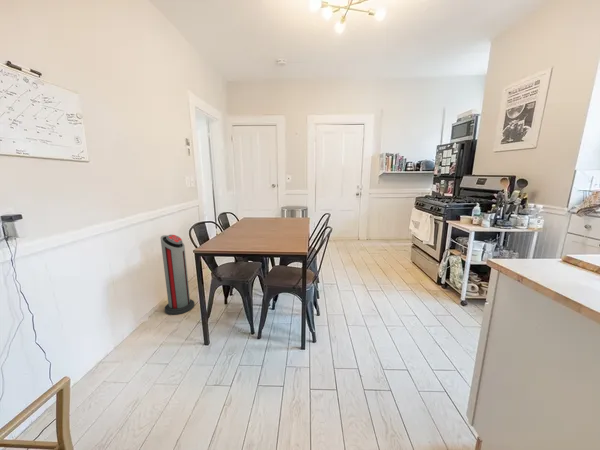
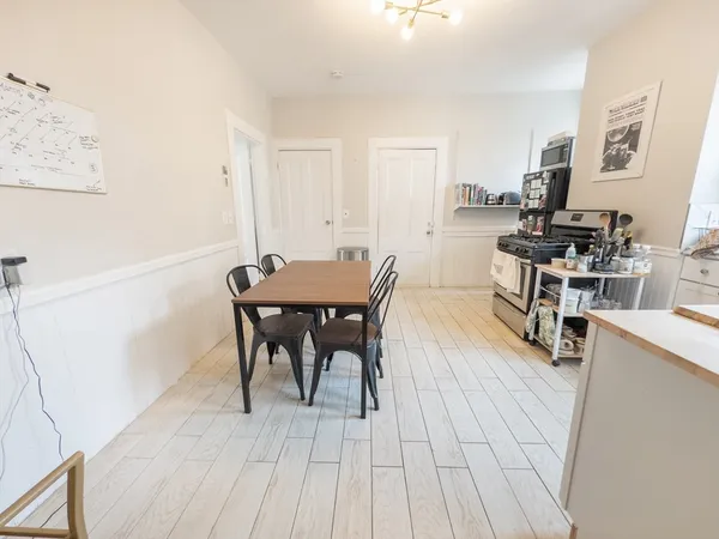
- air purifier (176, 272)
